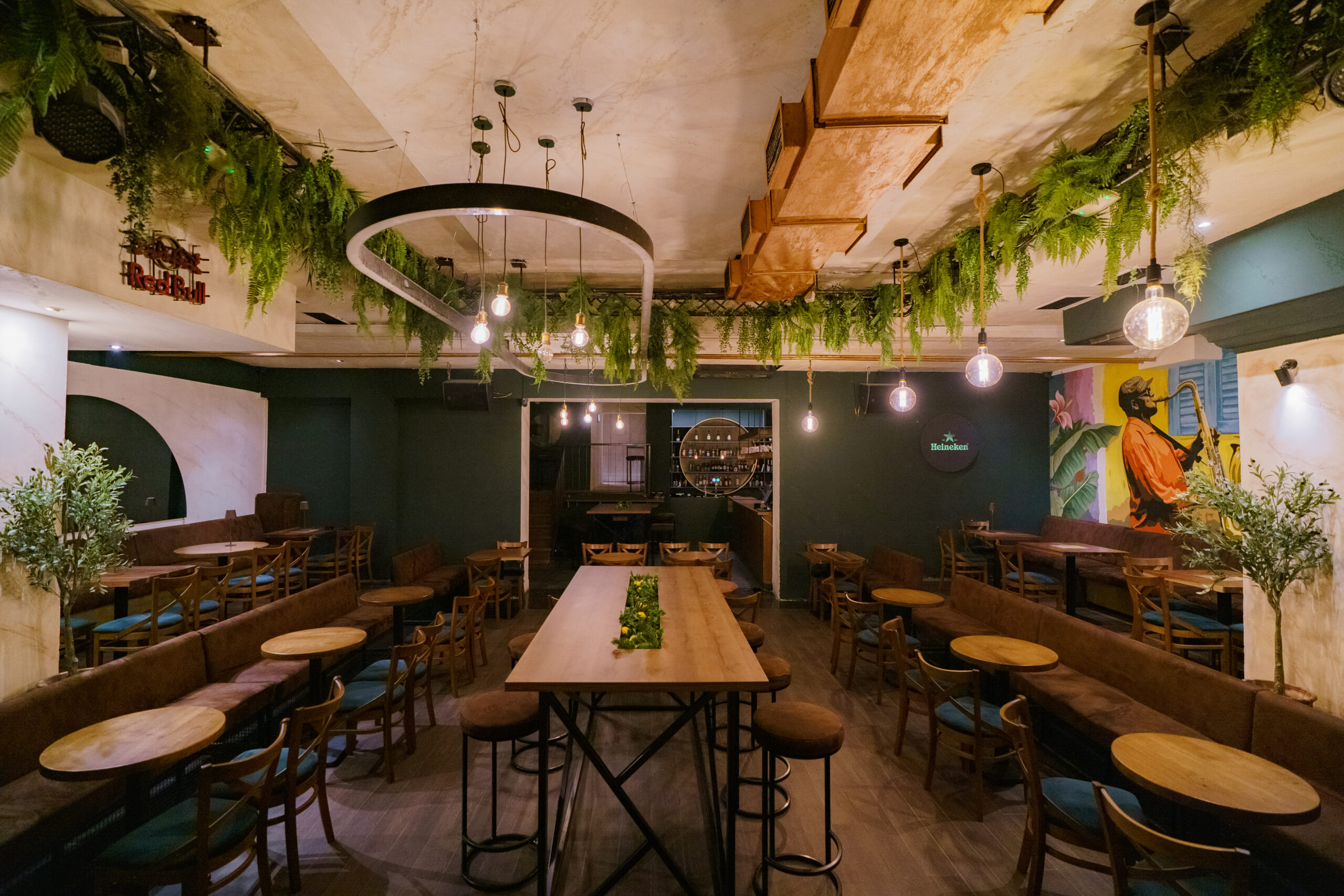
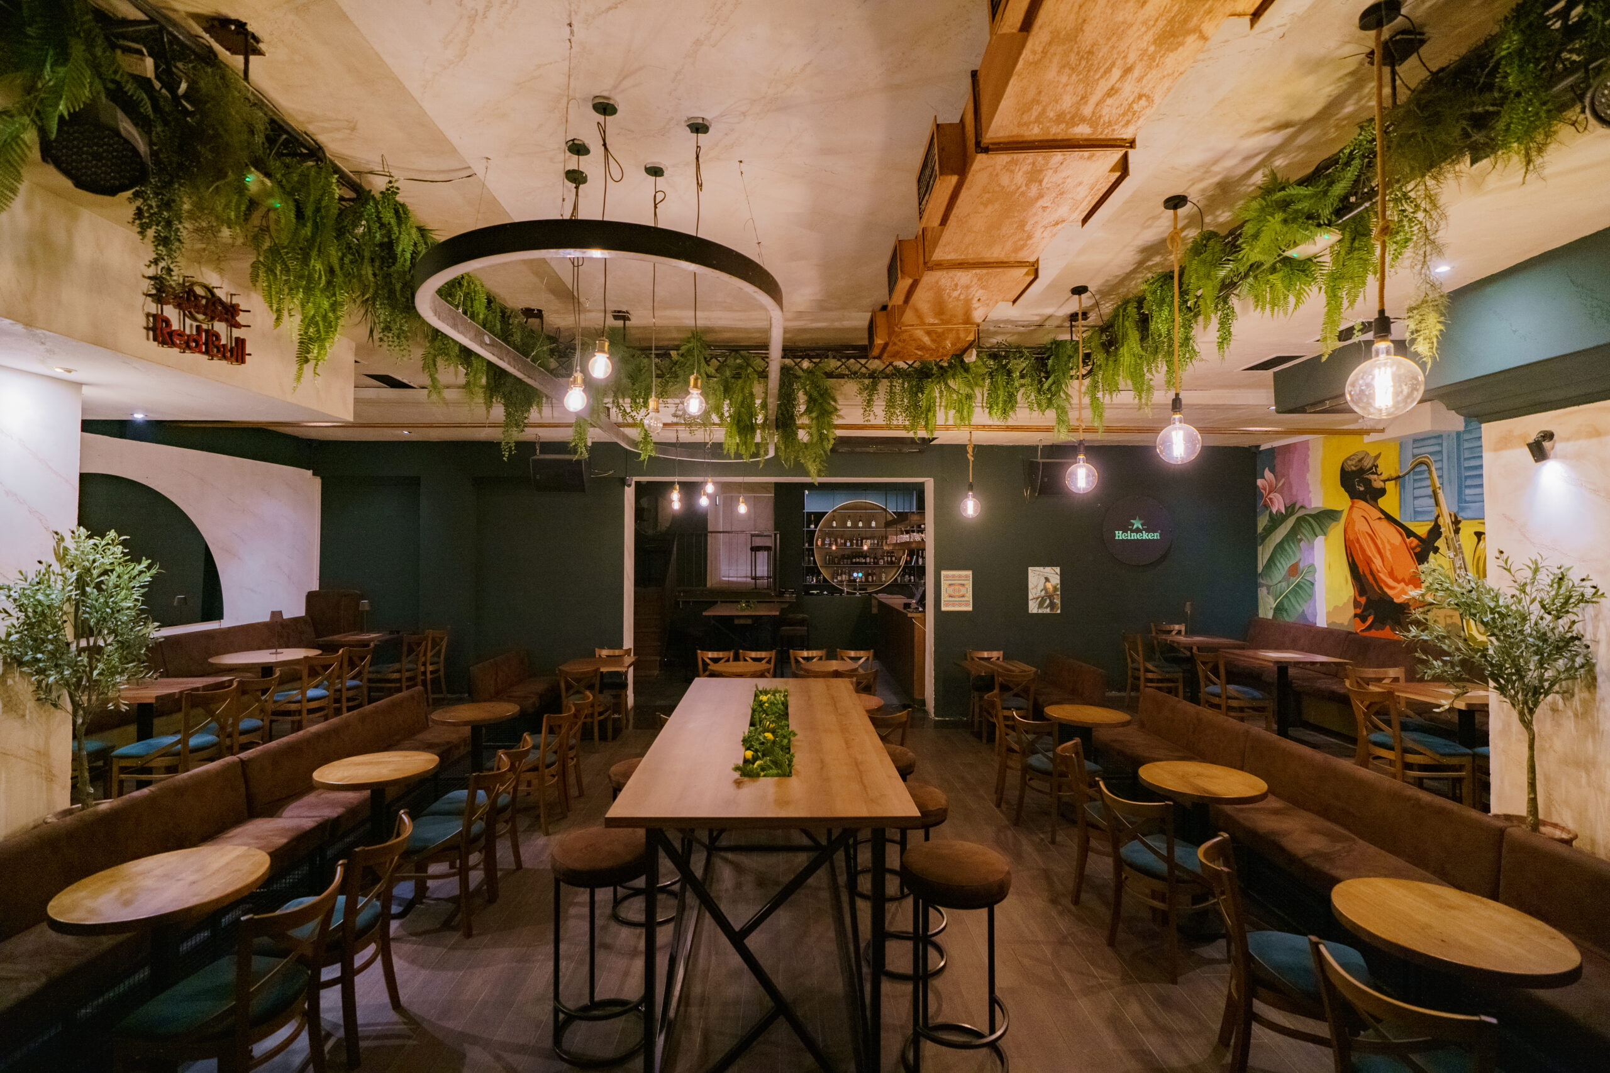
+ wall art (957, 590)
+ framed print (1045, 589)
